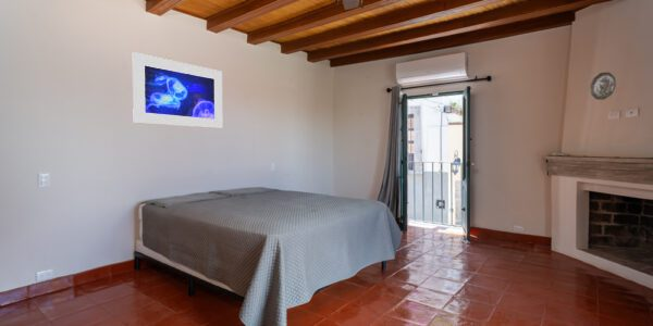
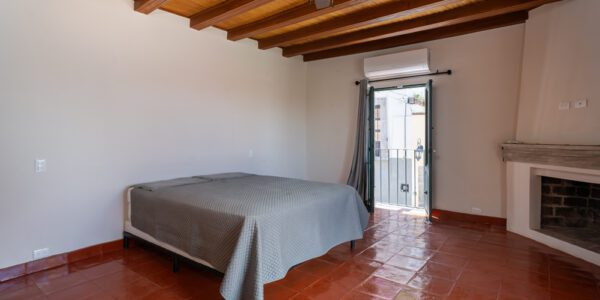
- decorative plate (603, 86)
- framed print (182, 93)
